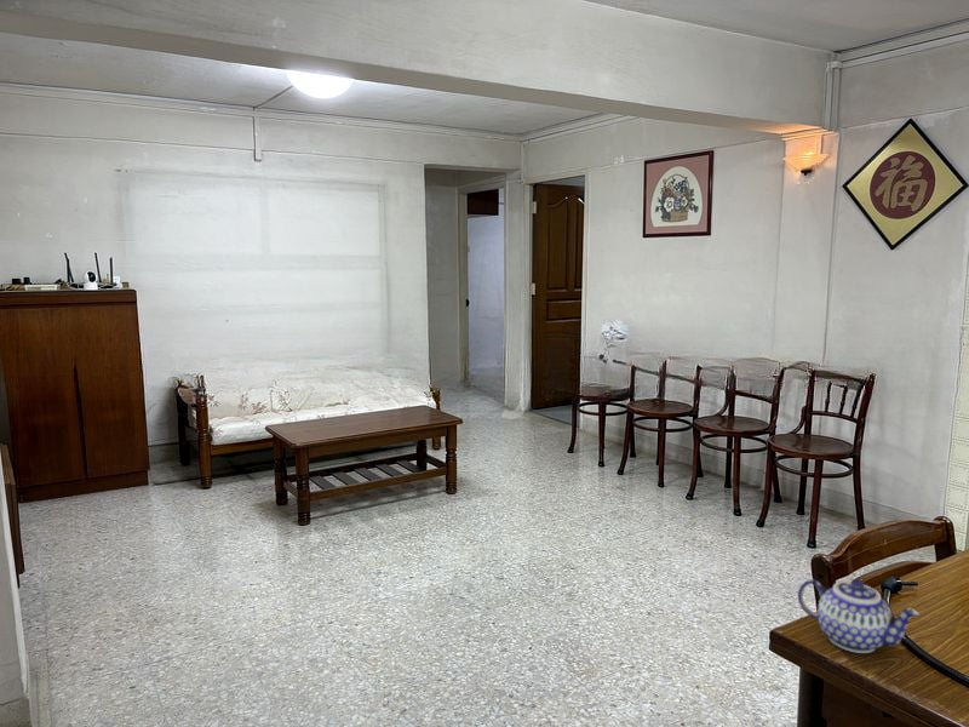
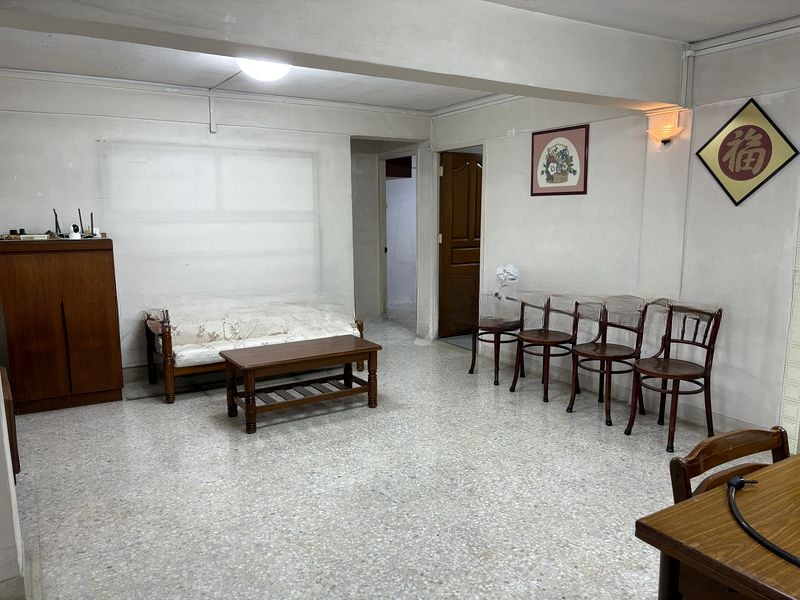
- teapot (855, 611)
